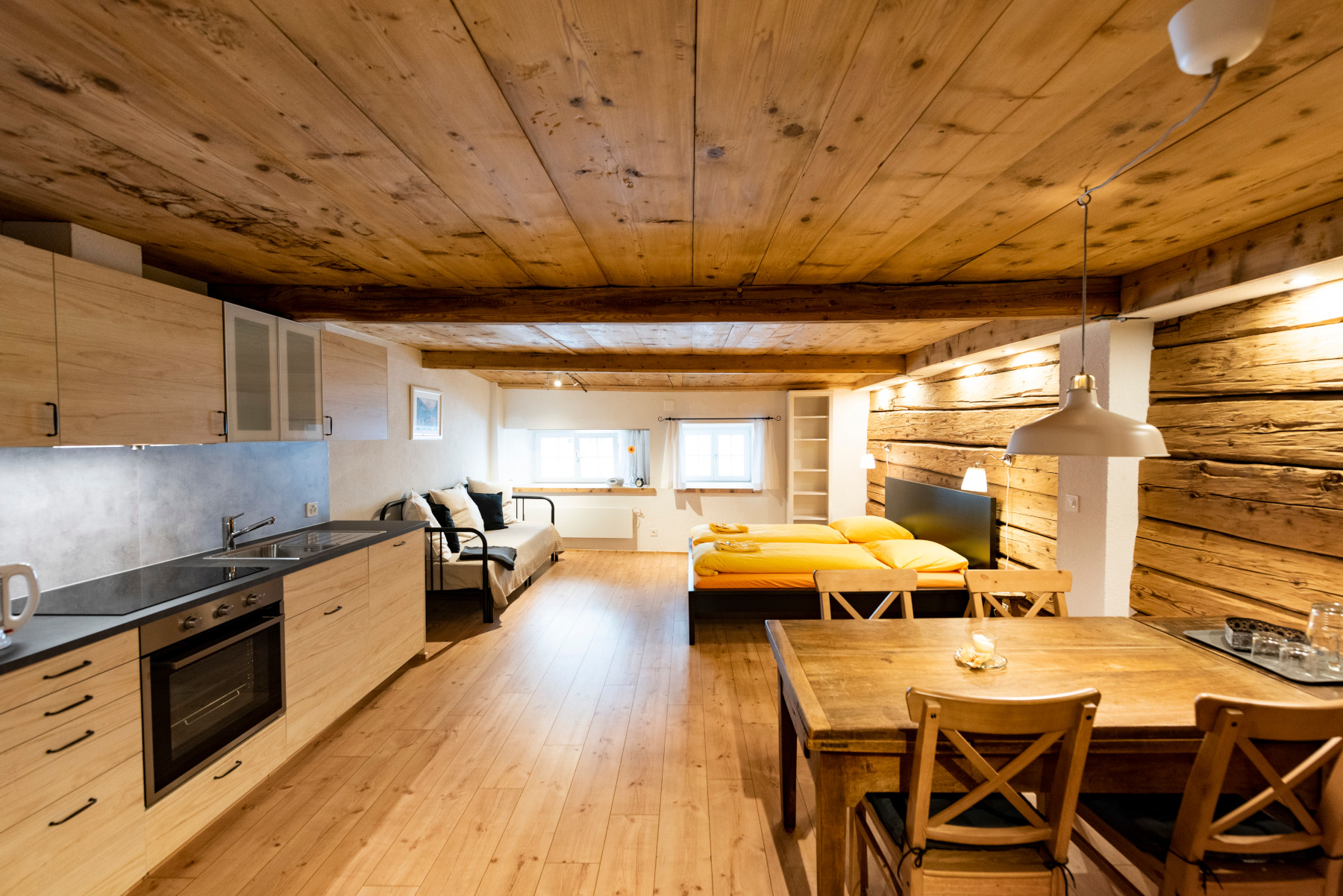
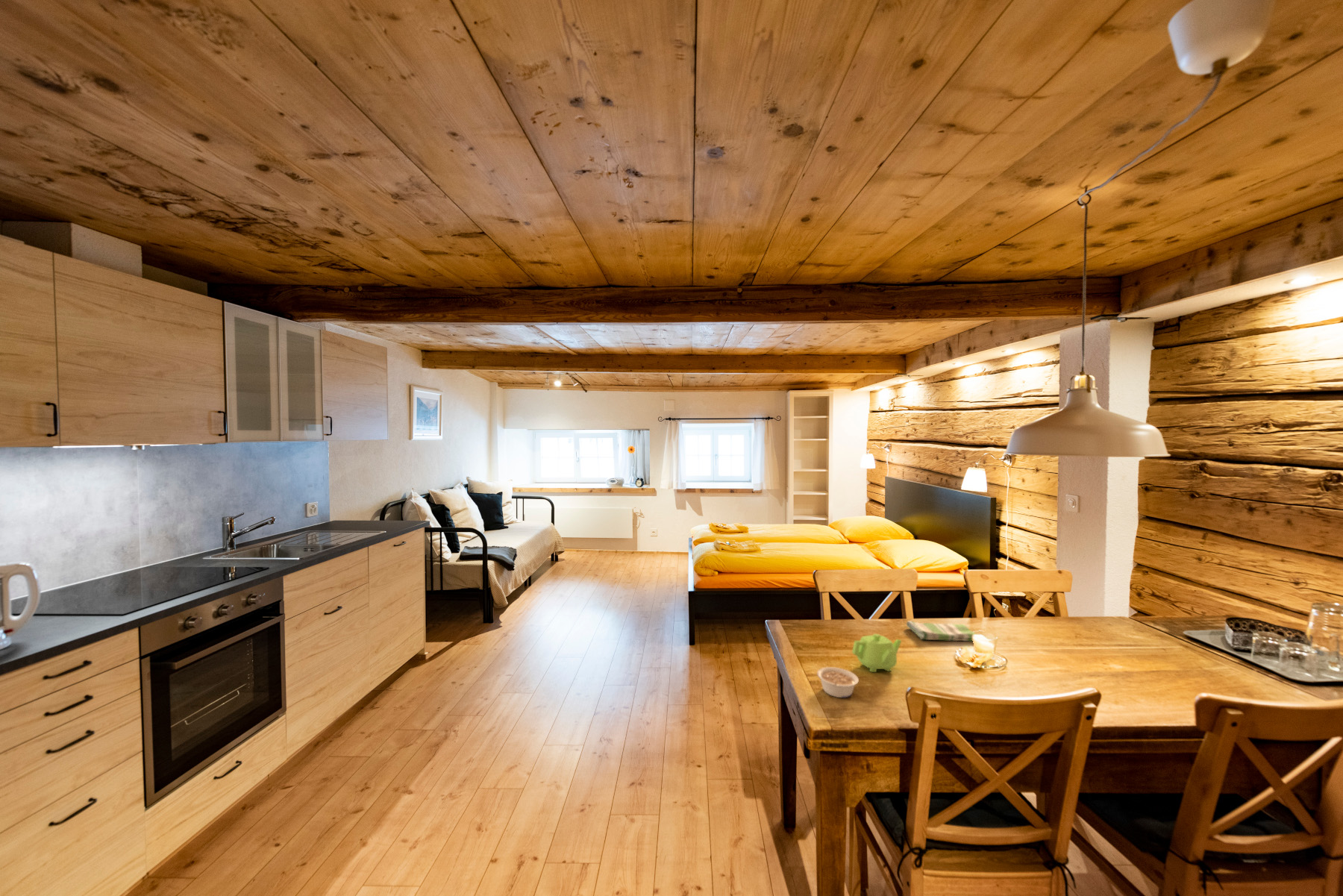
+ dish towel (942, 629)
+ teapot (879, 652)
+ legume (838, 683)
